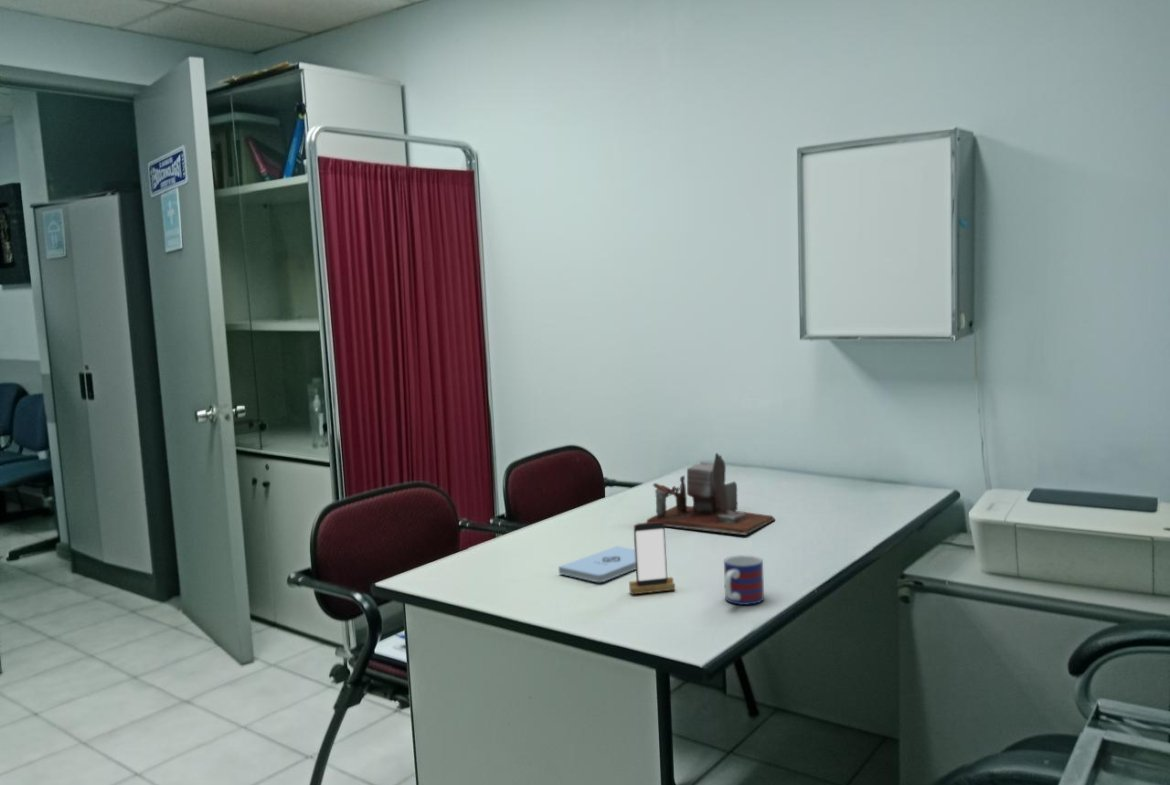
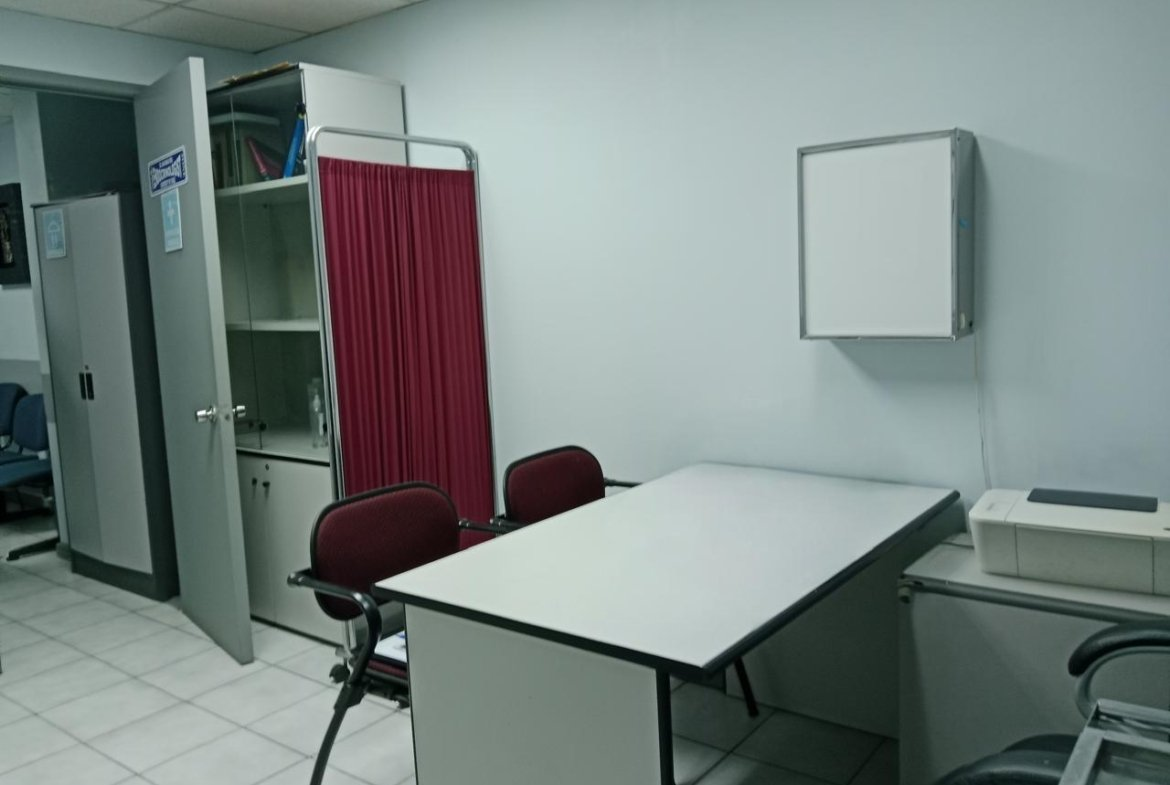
- smartphone (650, 557)
- notepad (609, 563)
- desk organizer (708, 485)
- mug (739, 582)
